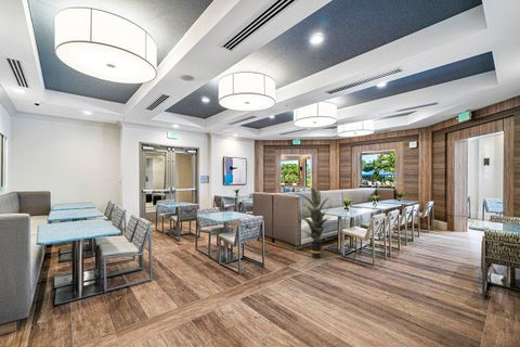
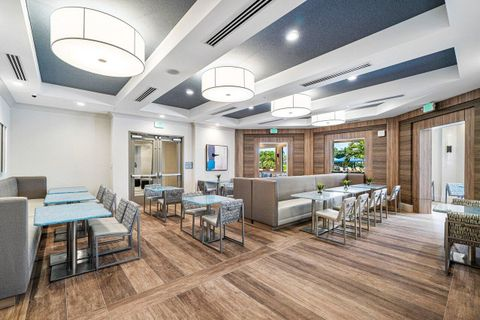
- indoor plant (313, 221)
